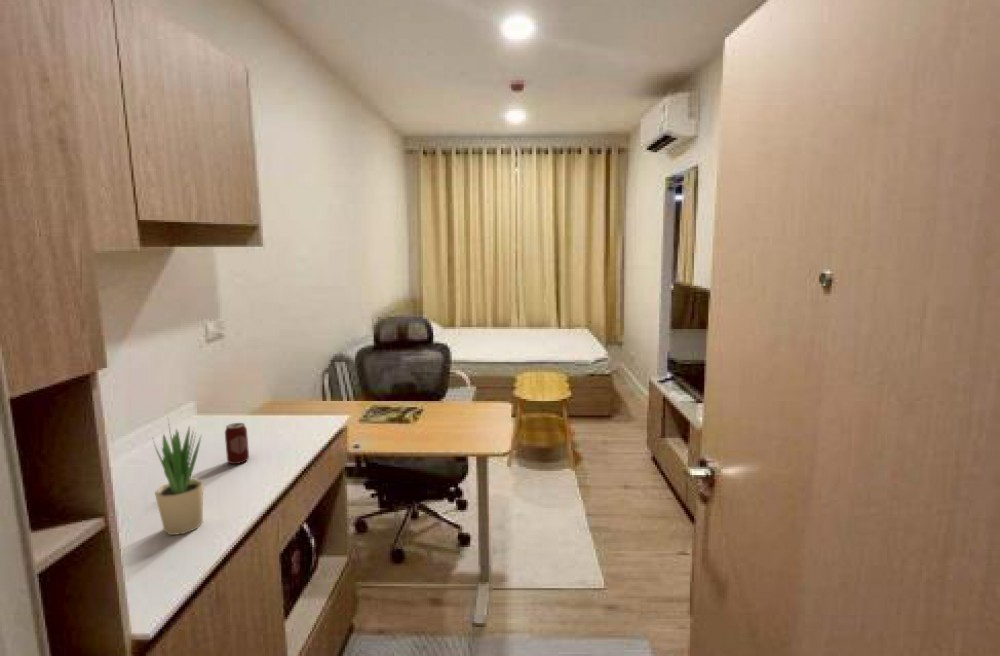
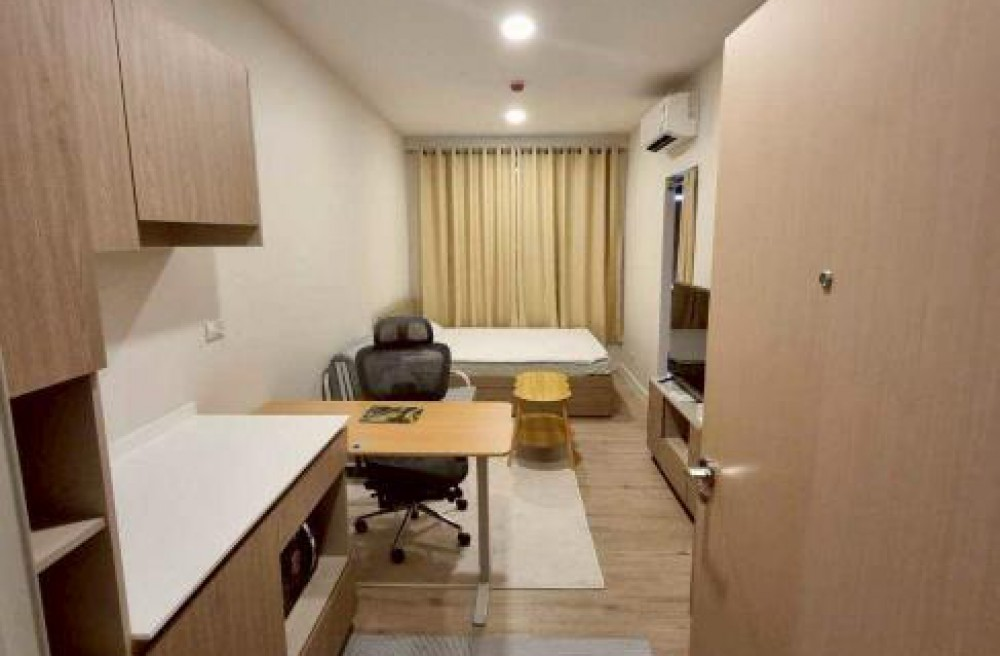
- potted plant (180, 471)
- beverage can (236, 442)
